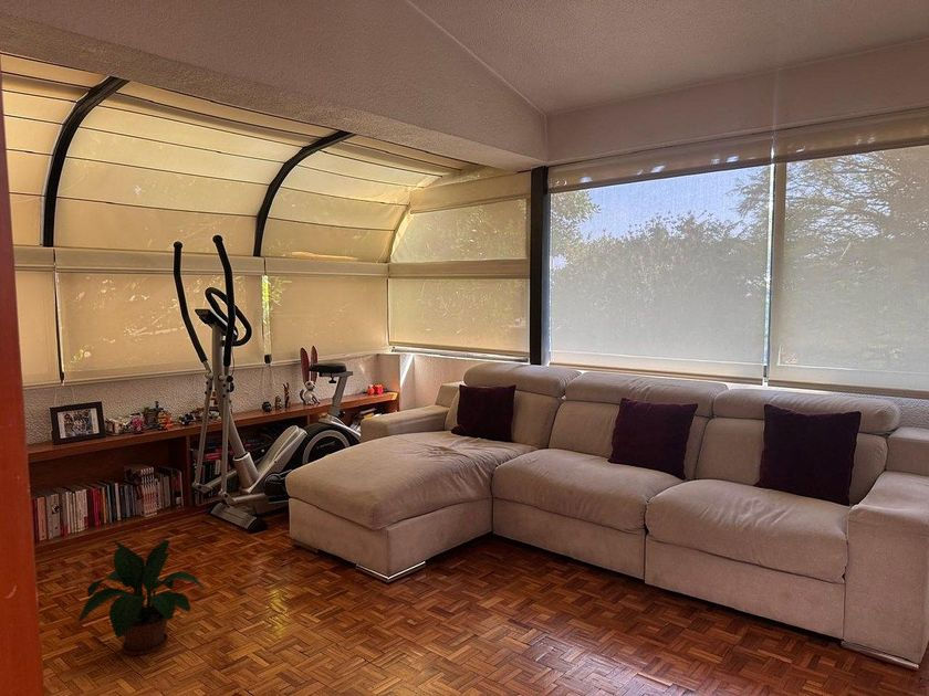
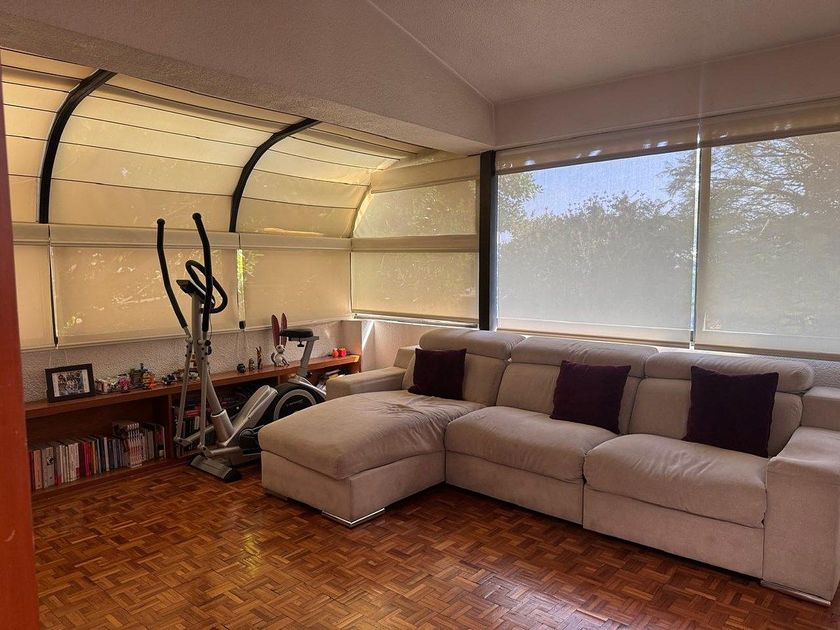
- potted plant (140, 587)
